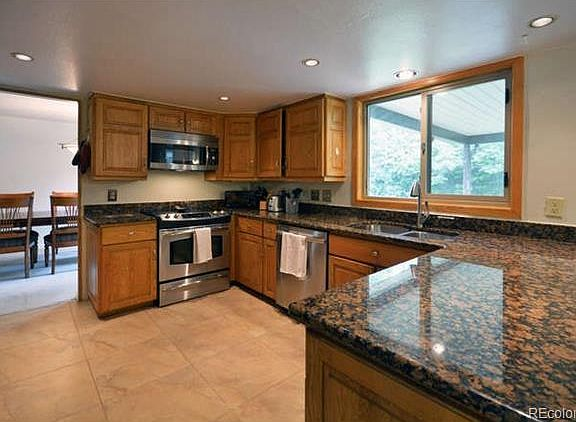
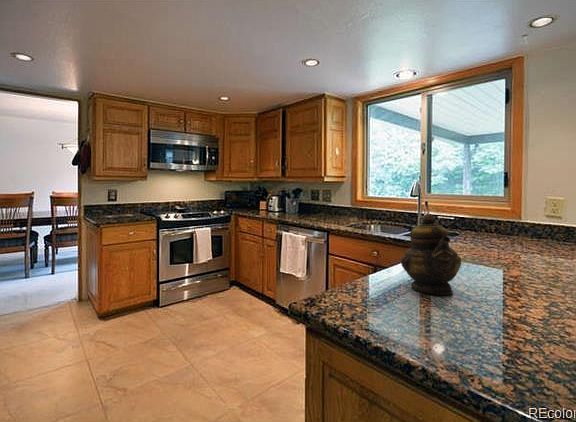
+ teapot (430, 251)
